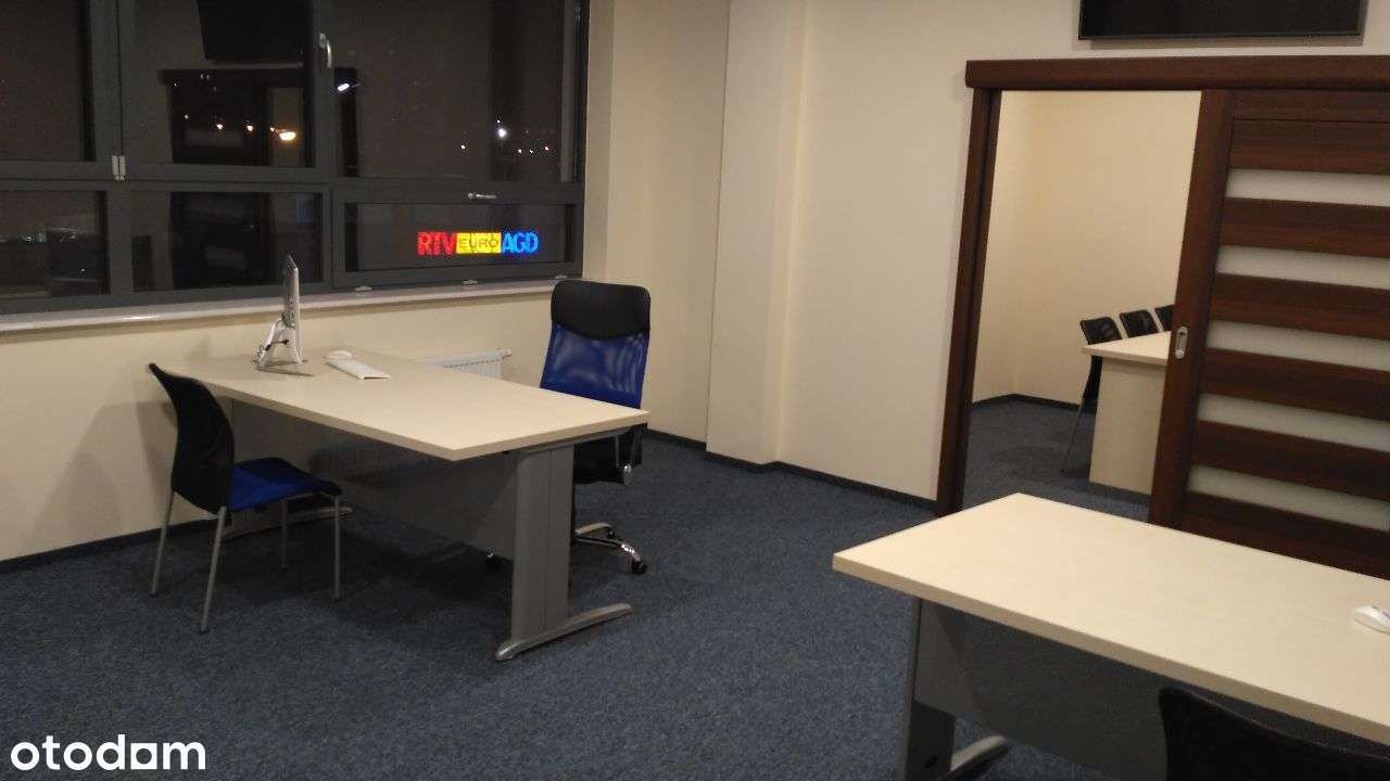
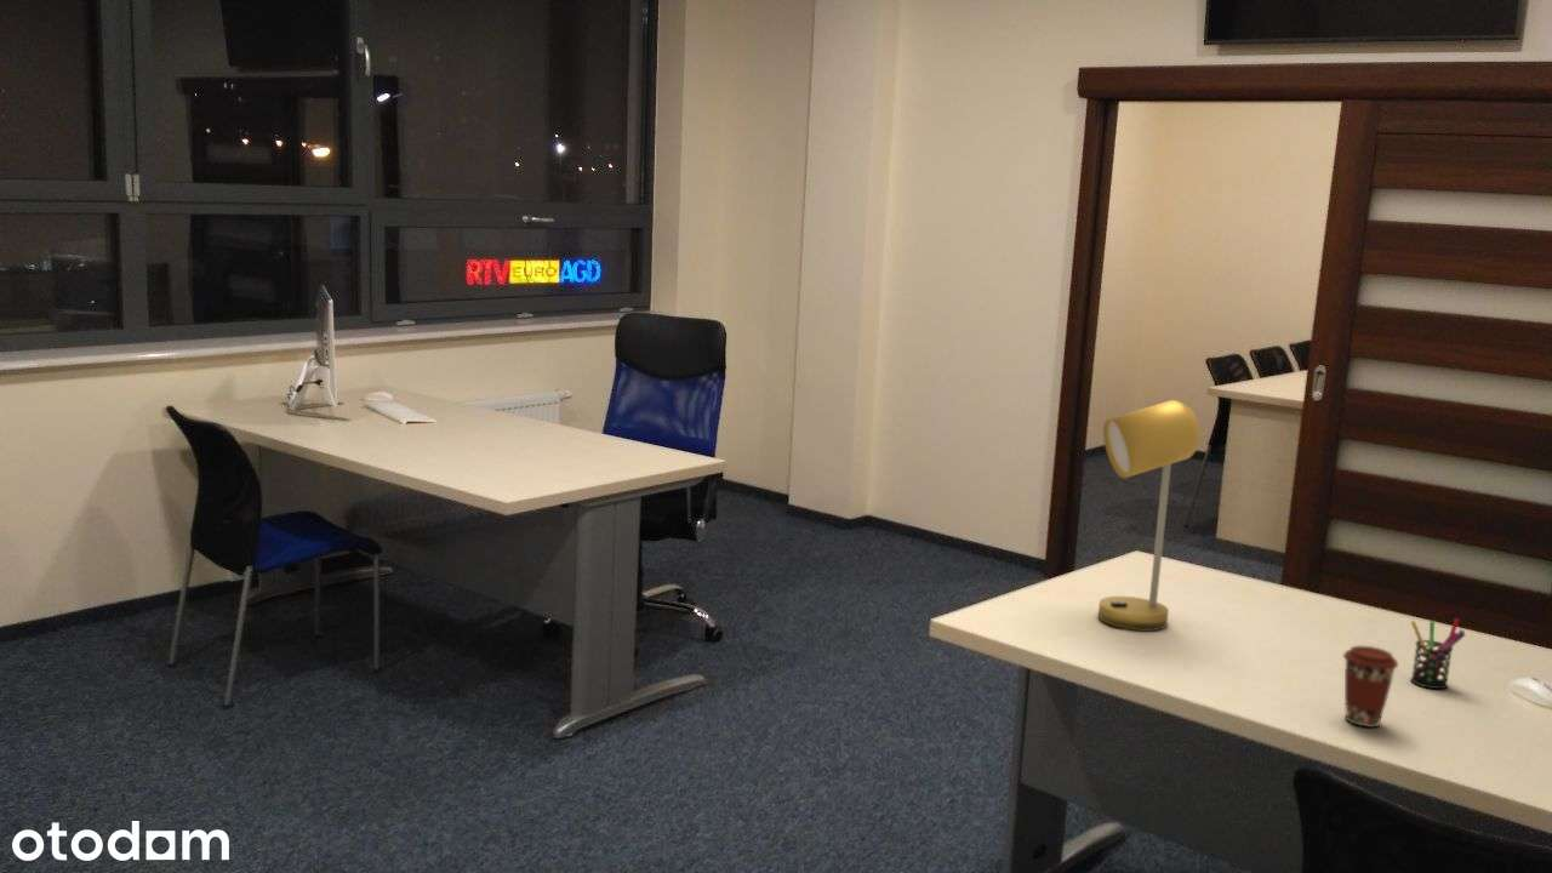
+ desk lamp (1158, 512)
+ coffee cup (1366, 686)
+ pen holder (1434, 650)
